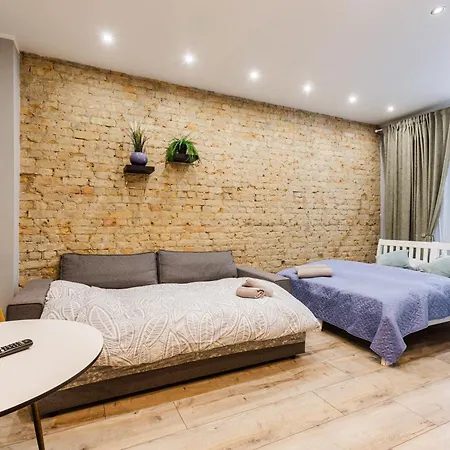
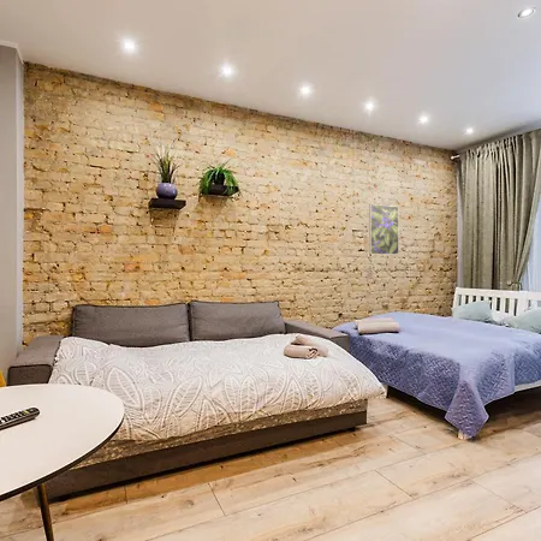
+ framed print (384, 230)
